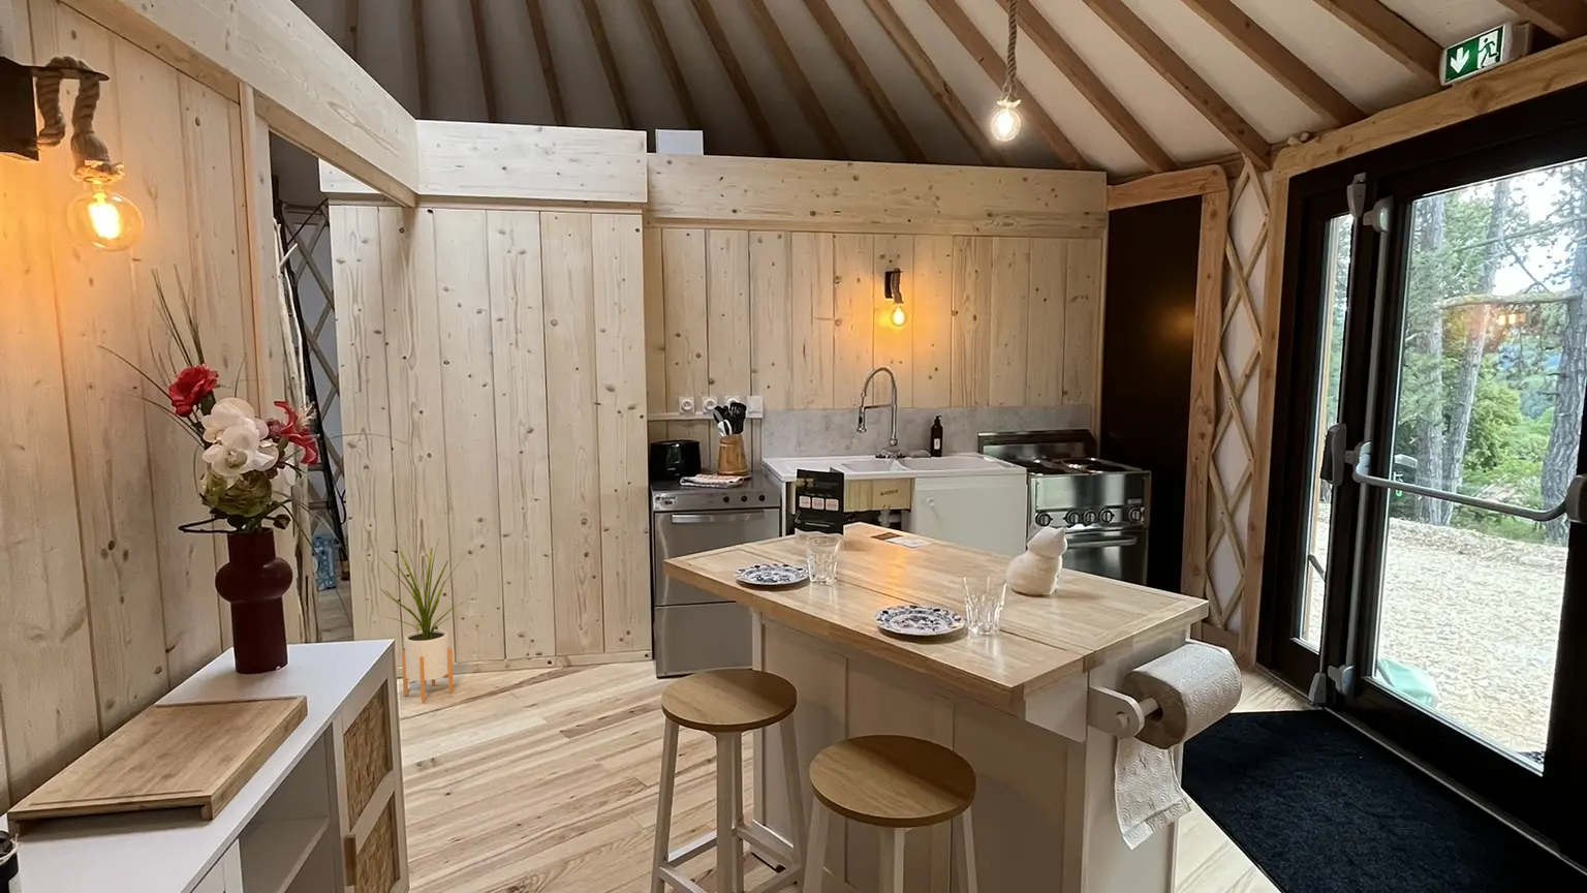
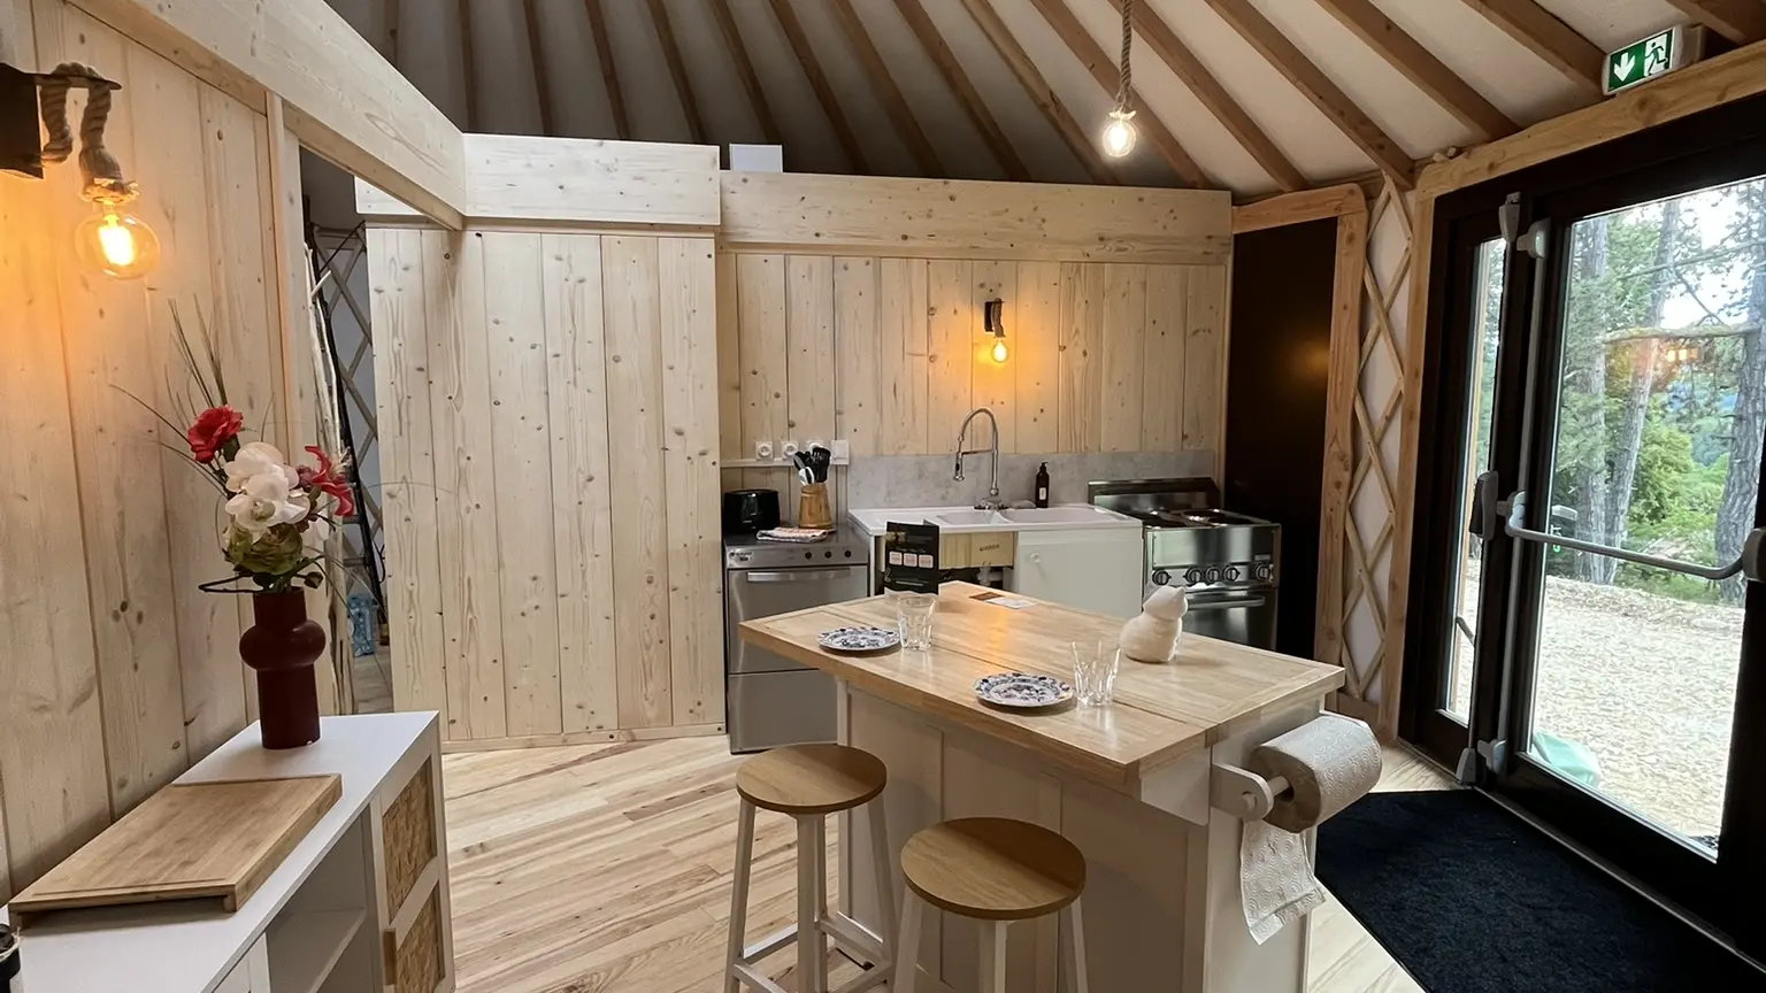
- house plant (426, 616)
